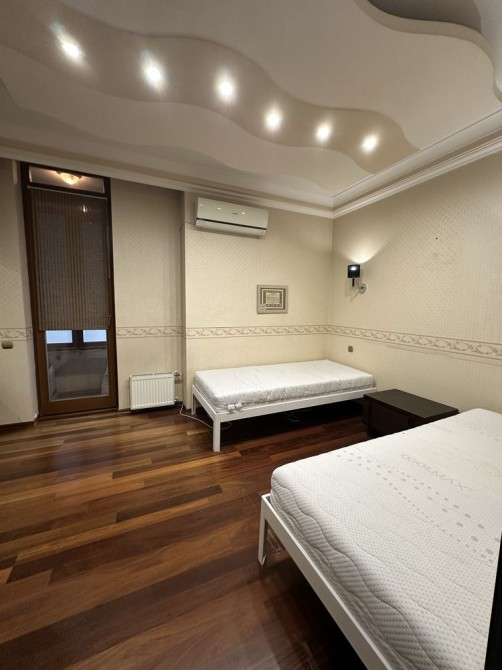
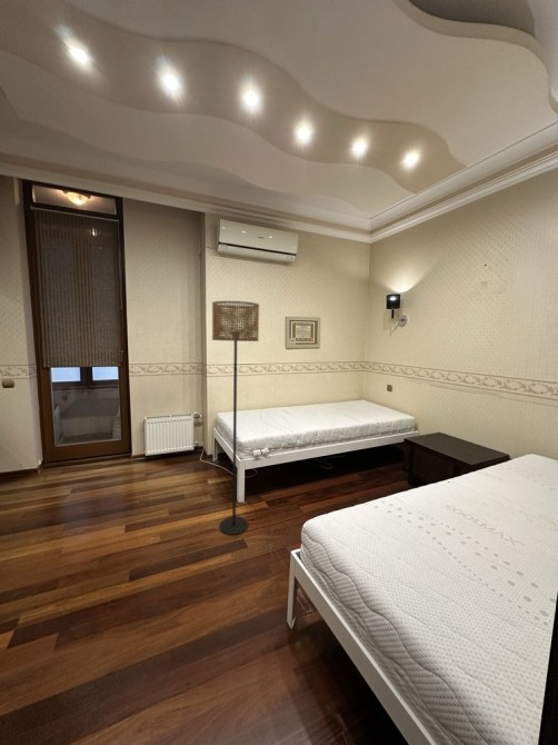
+ floor lamp (235, 419)
